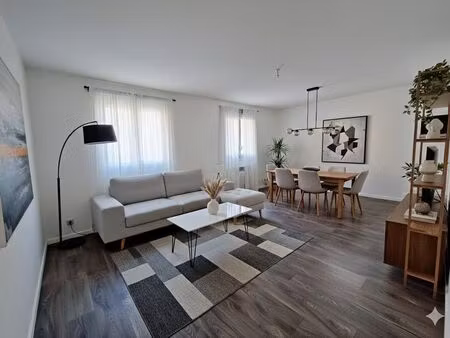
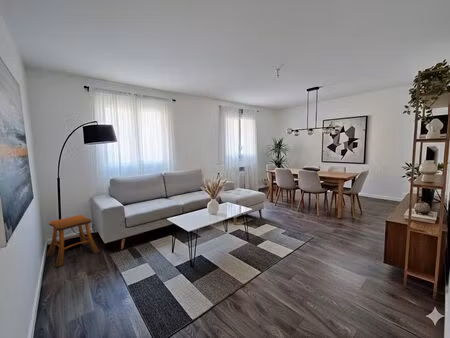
+ stool (72, 236)
